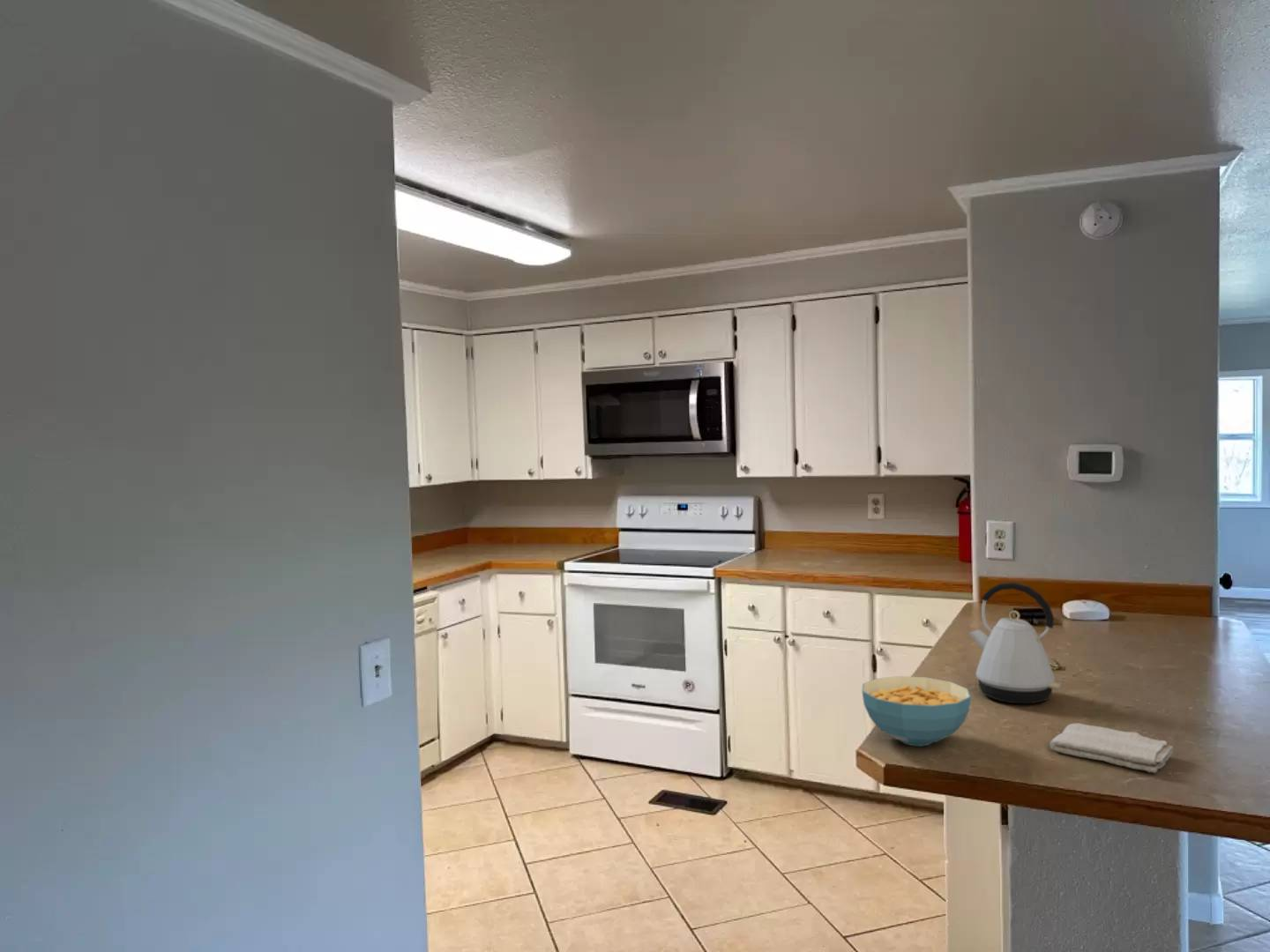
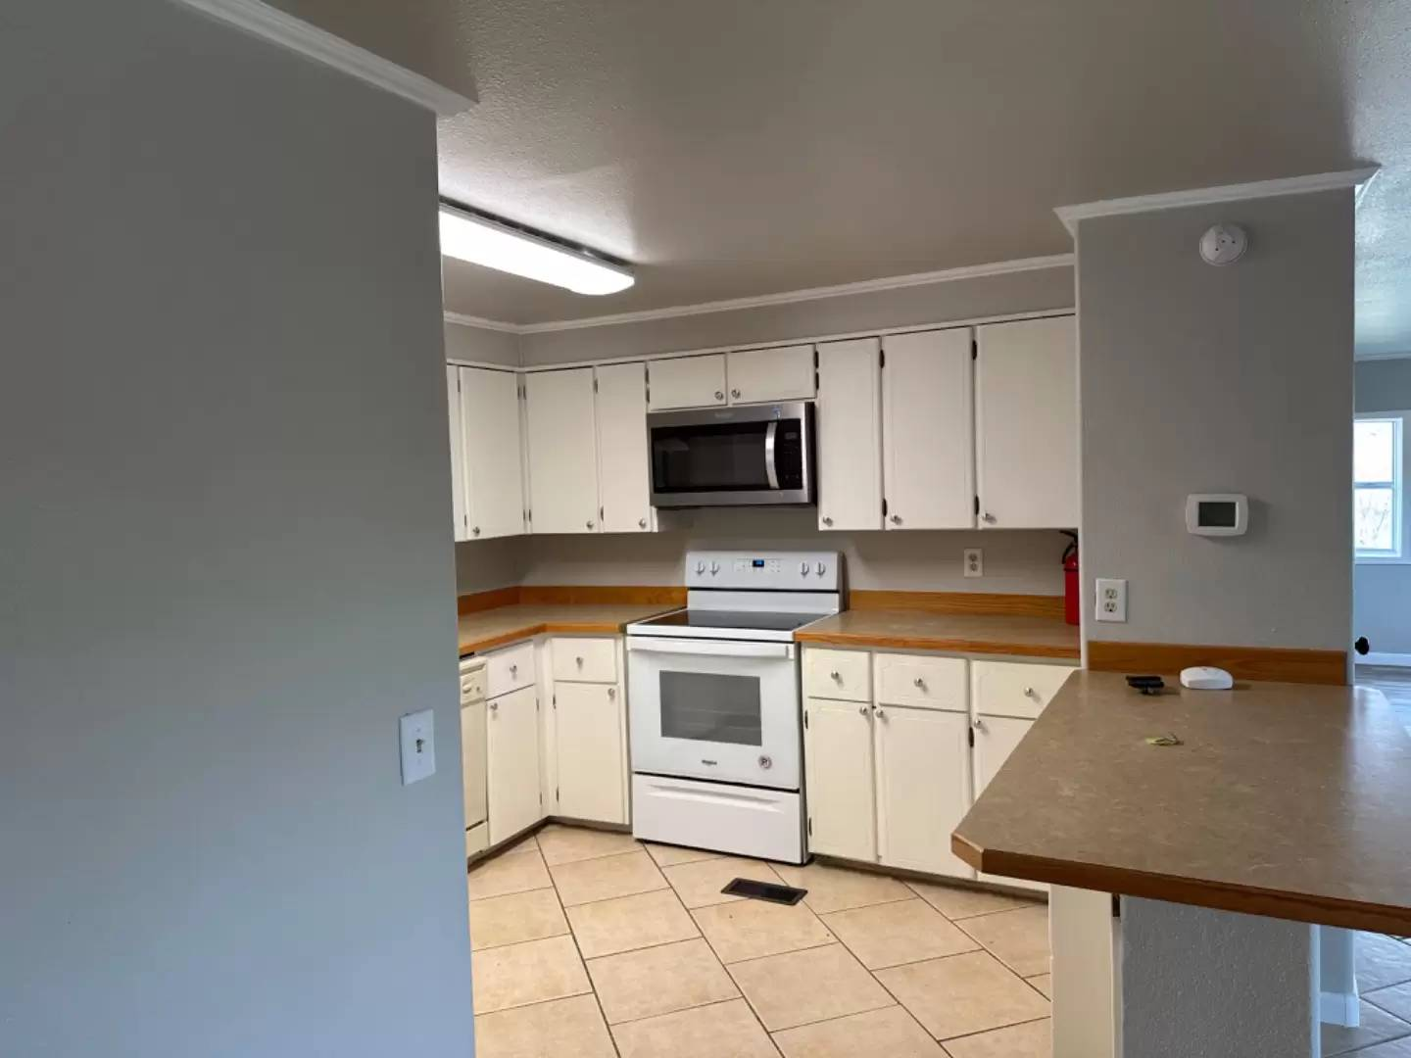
- washcloth (1110, 745)
- kettle (1012, 639)
- cereal bowl (915, 715)
